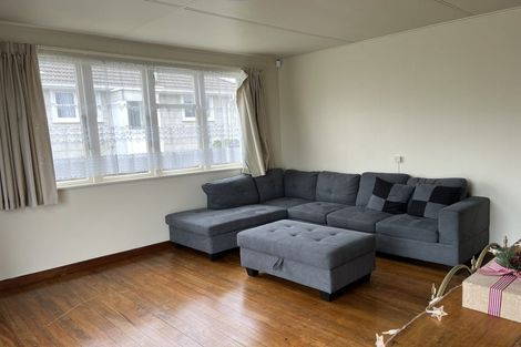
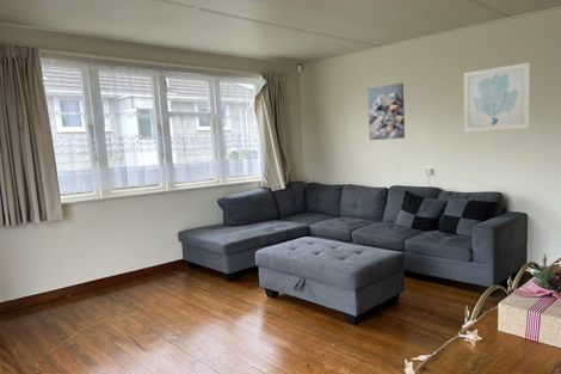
+ wall art (494, 99)
+ wall art (386, 112)
